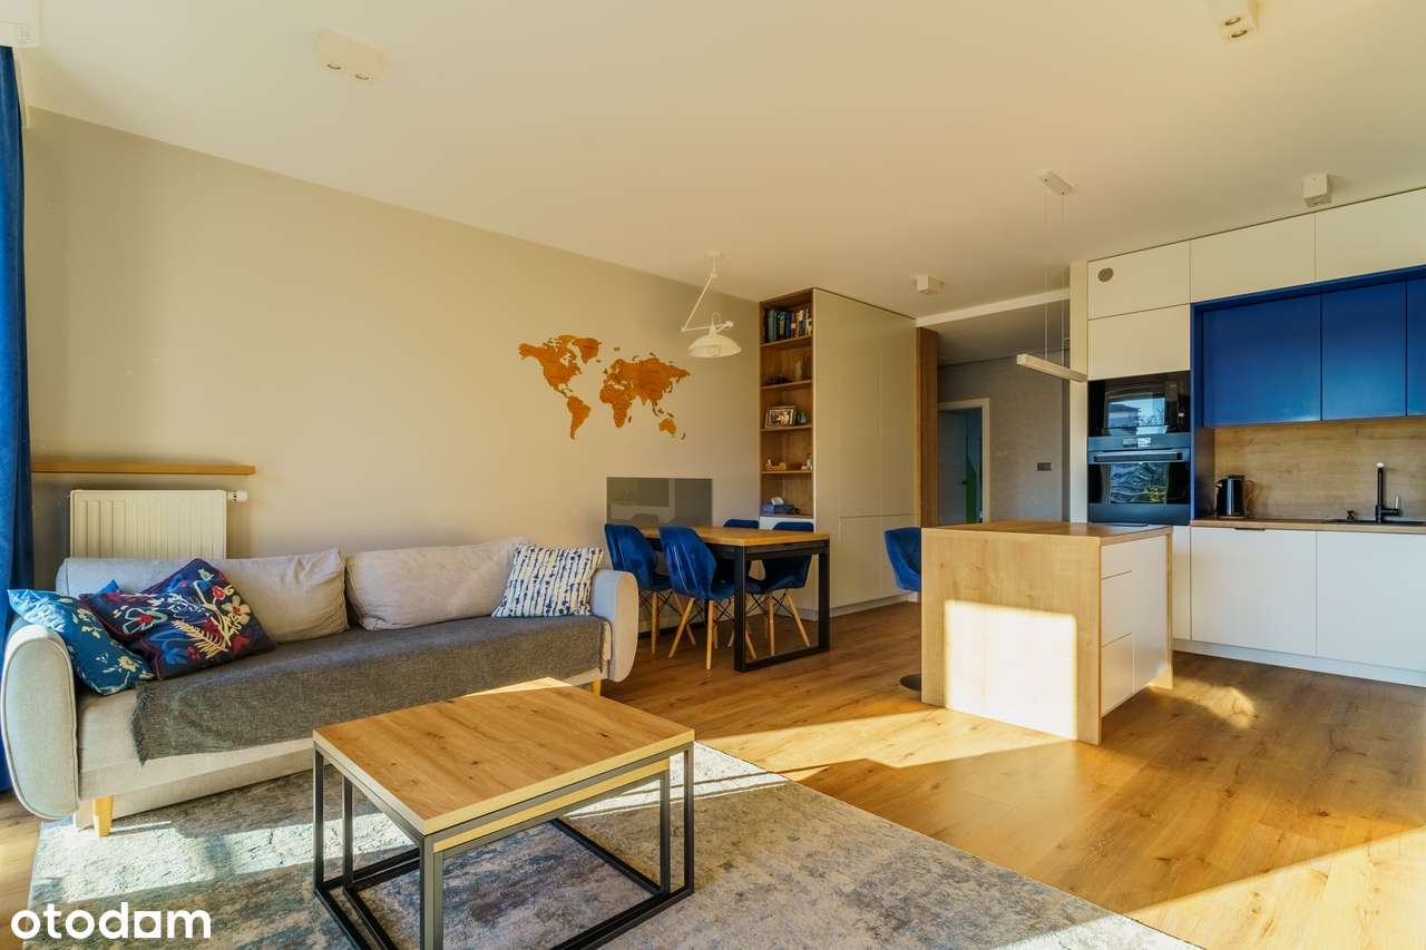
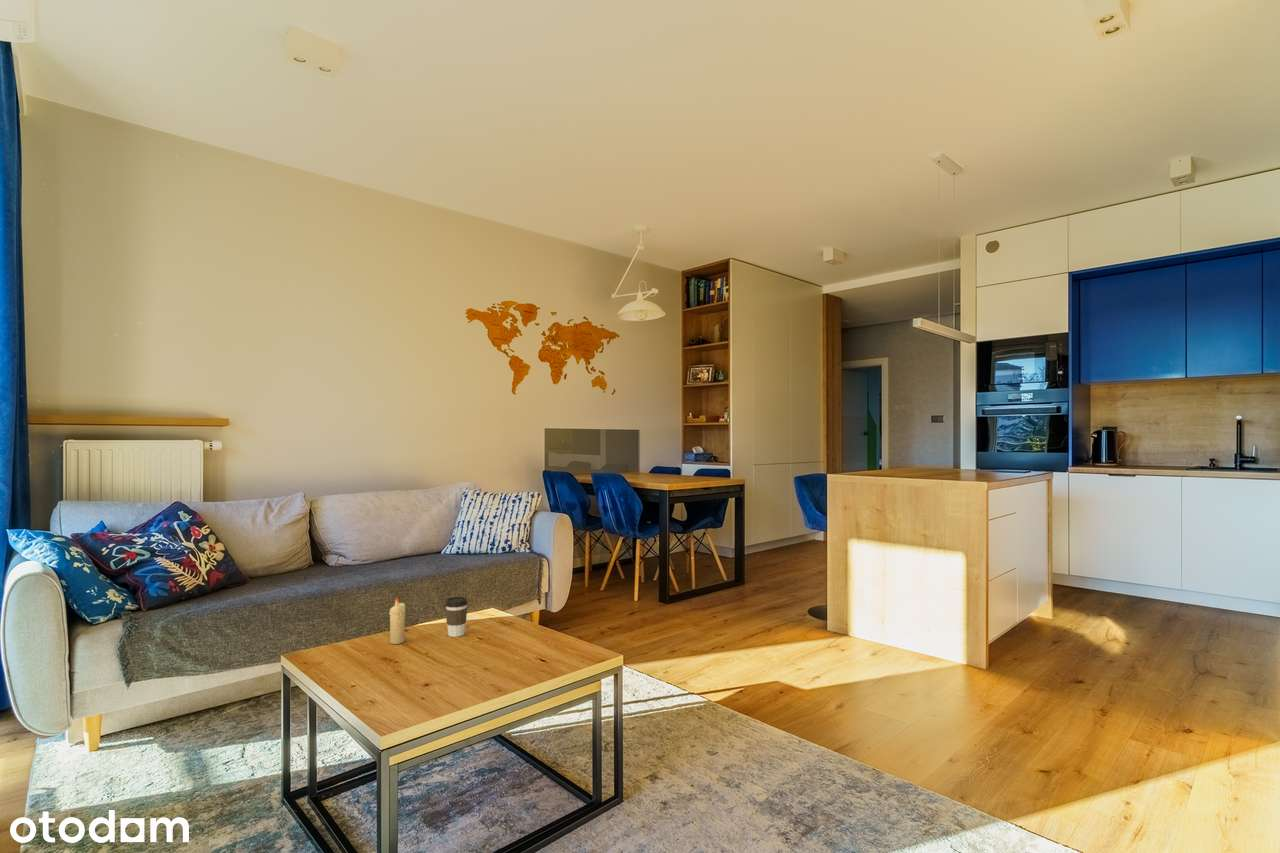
+ coffee cup (456, 616)
+ candle (397, 619)
